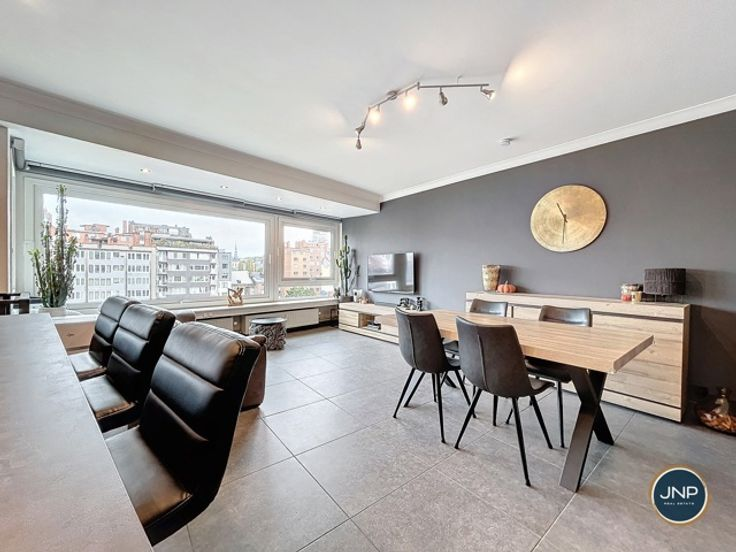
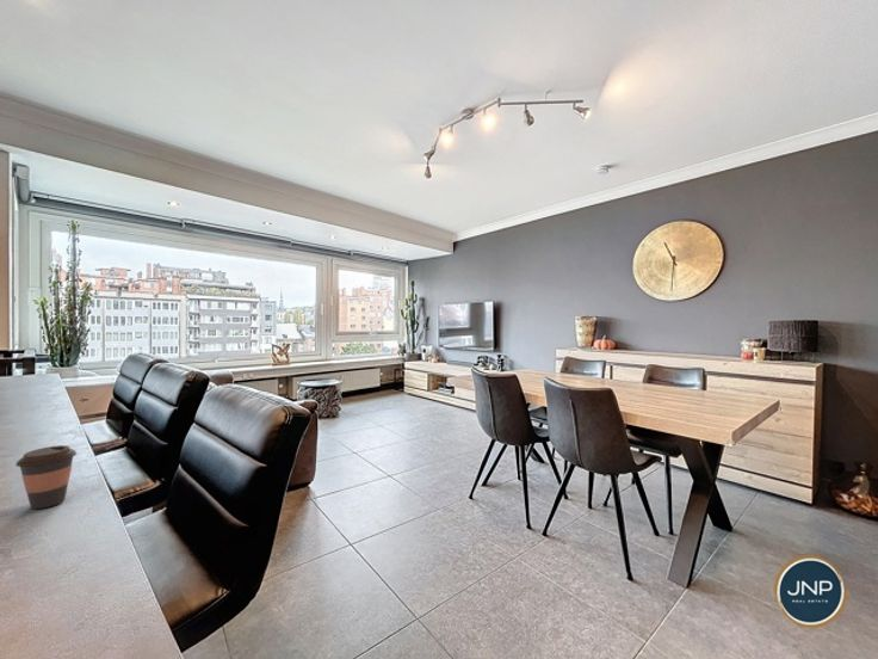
+ coffee cup (48, 476)
